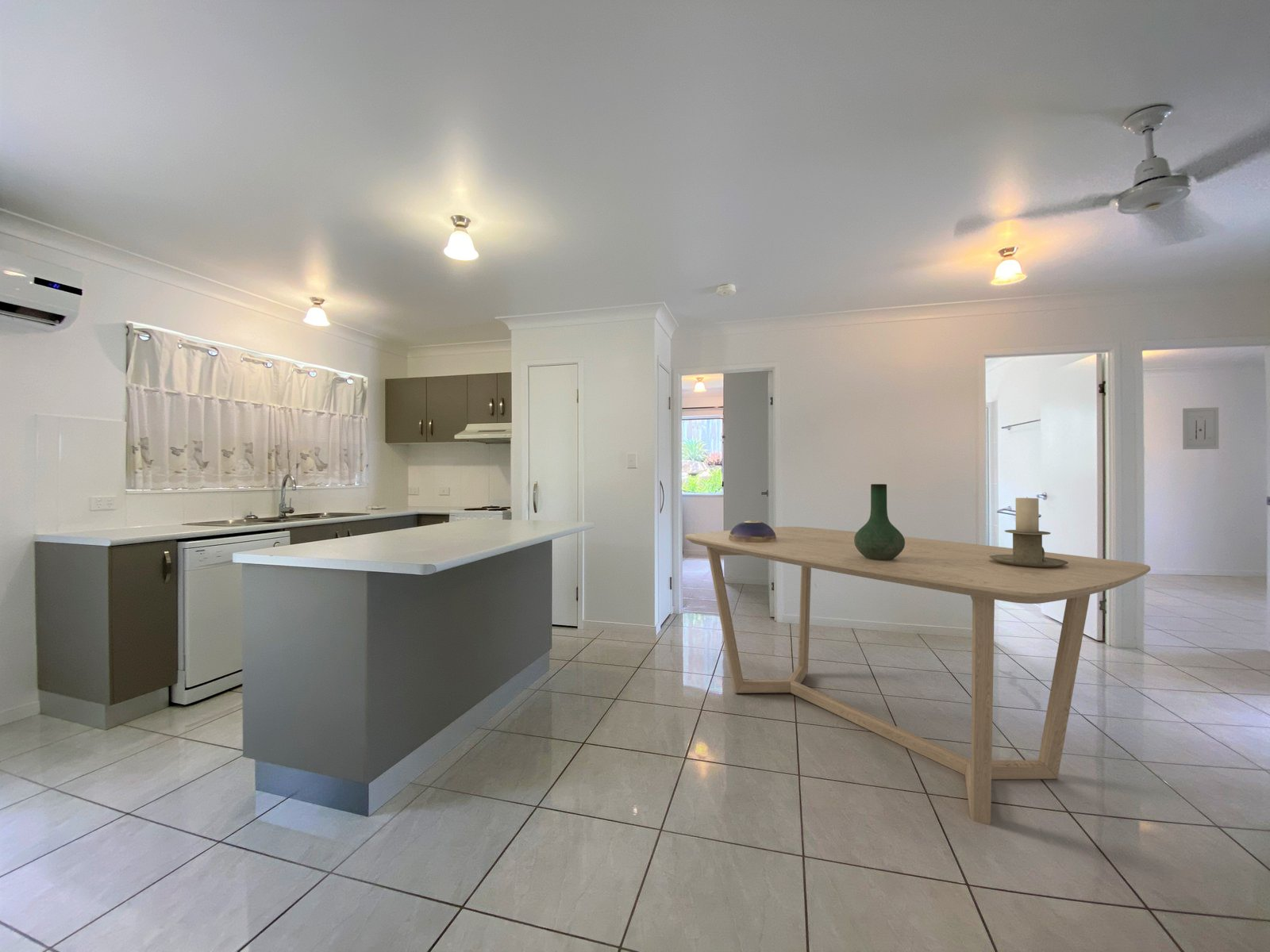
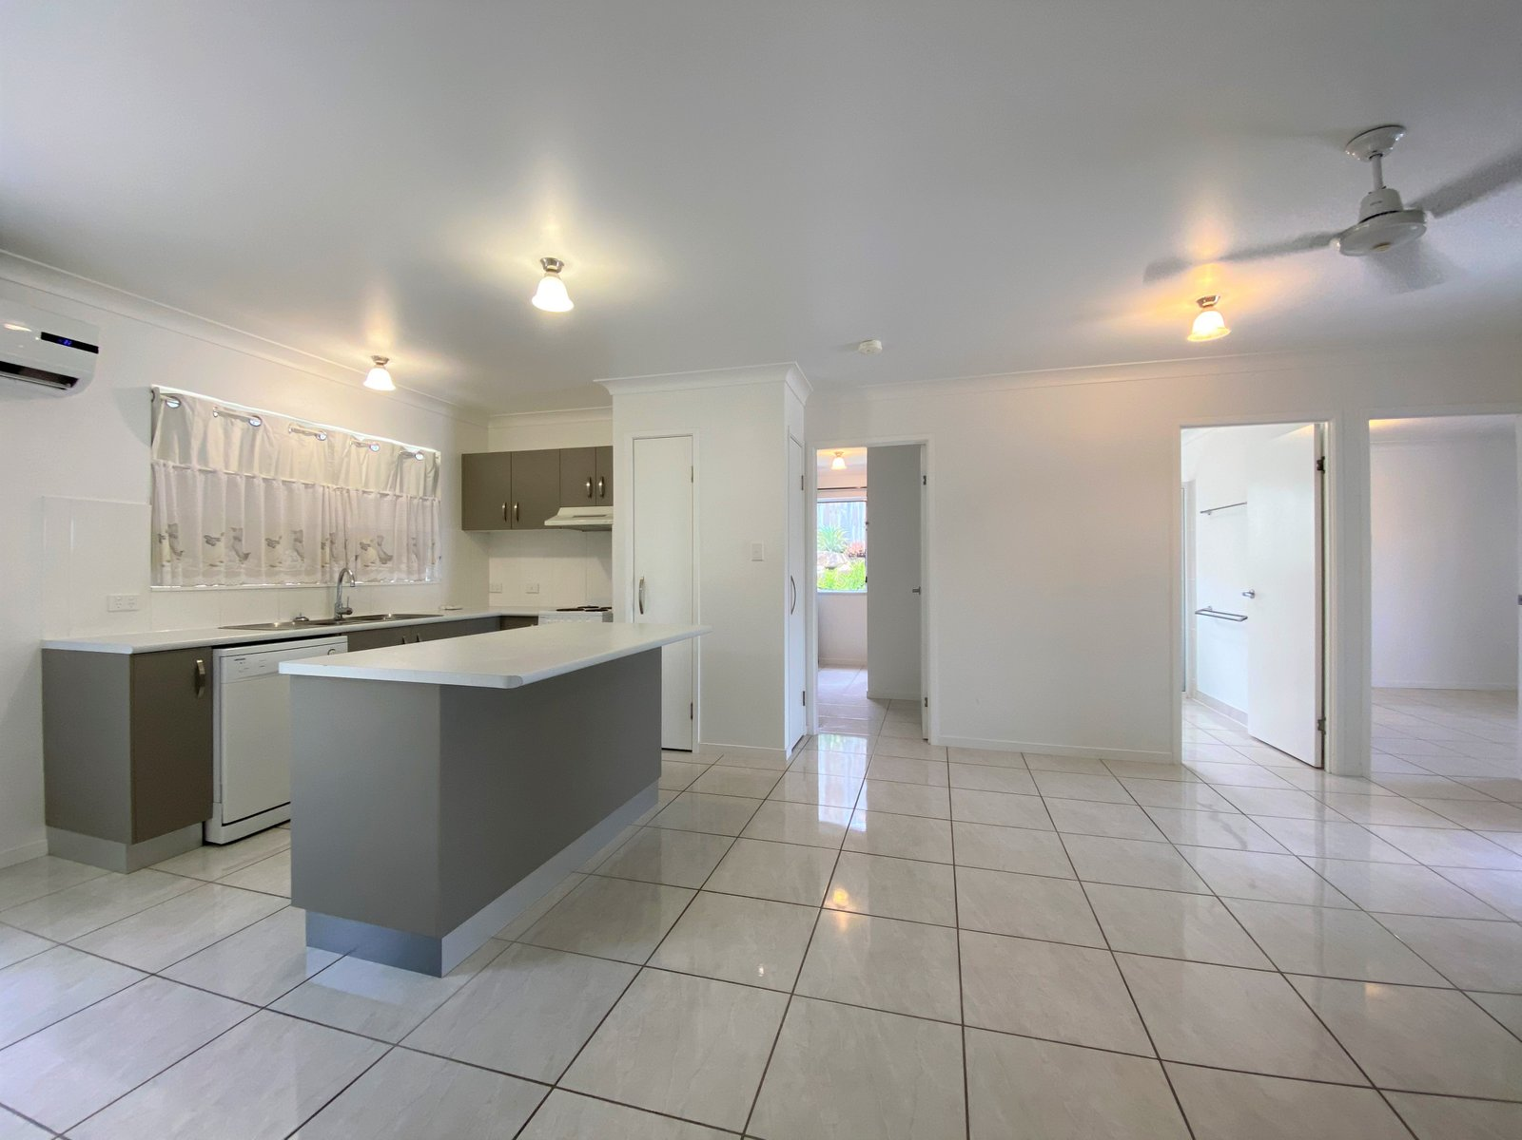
- candle holder (1027, 529)
- decorative bowl (752, 529)
- vase (879, 520)
- wall art (1200, 428)
- dining table (876, 579)
